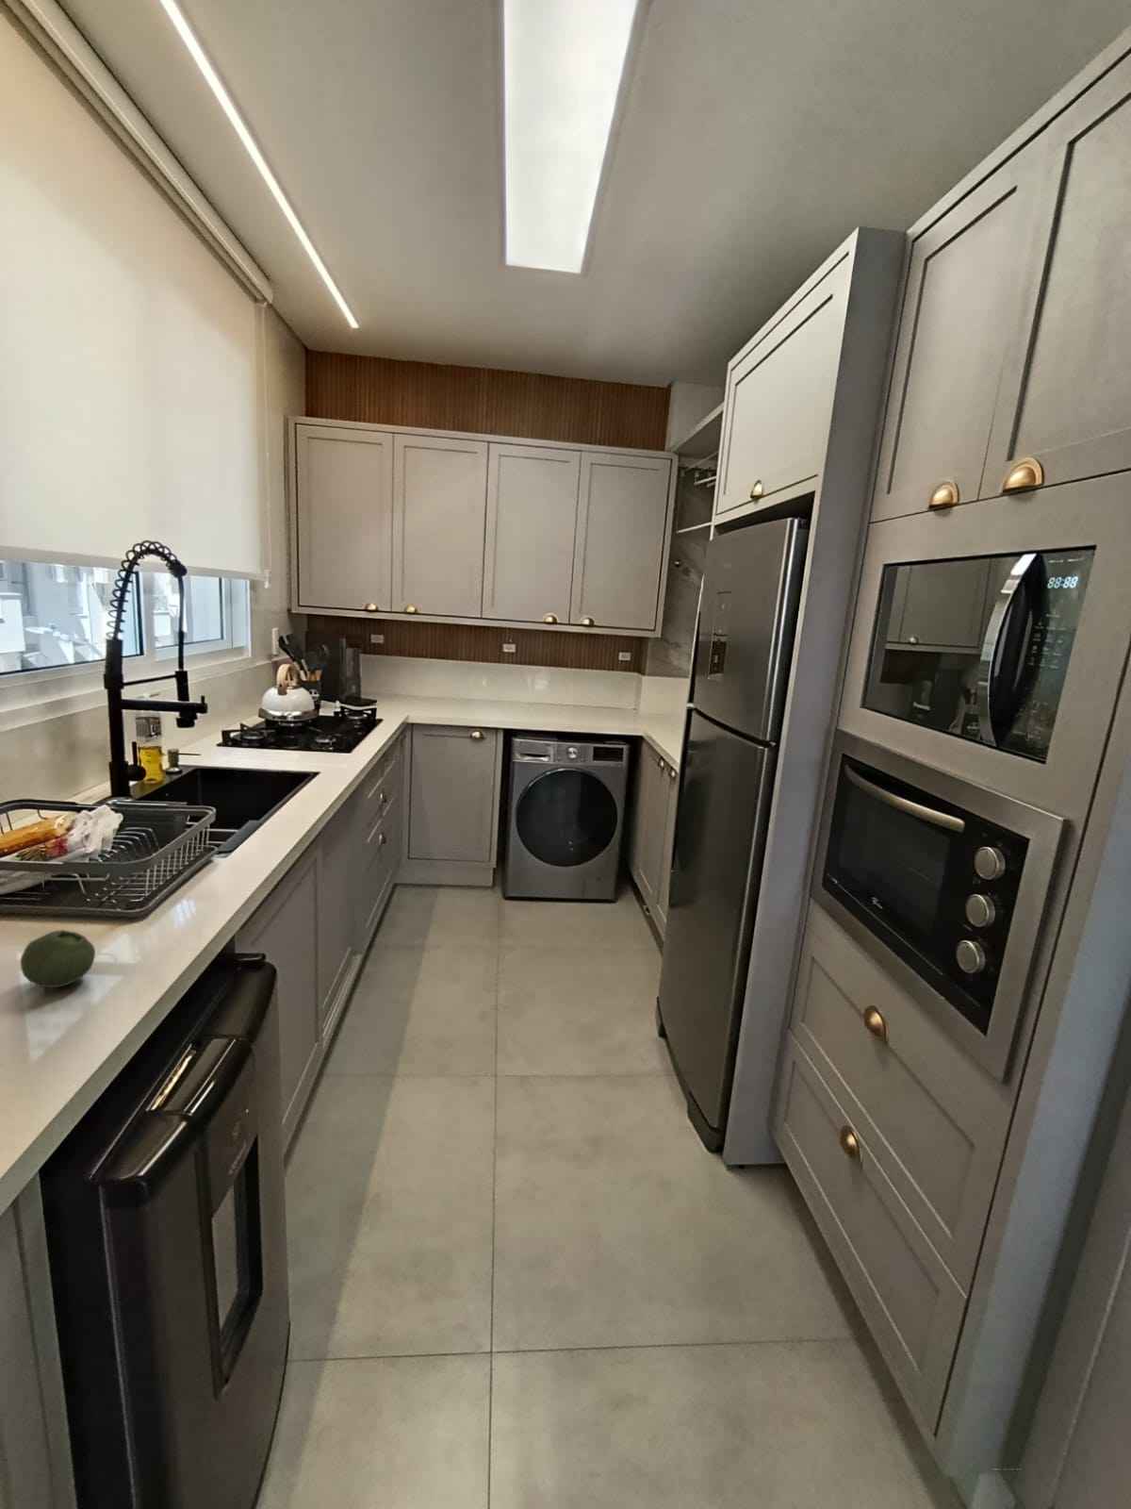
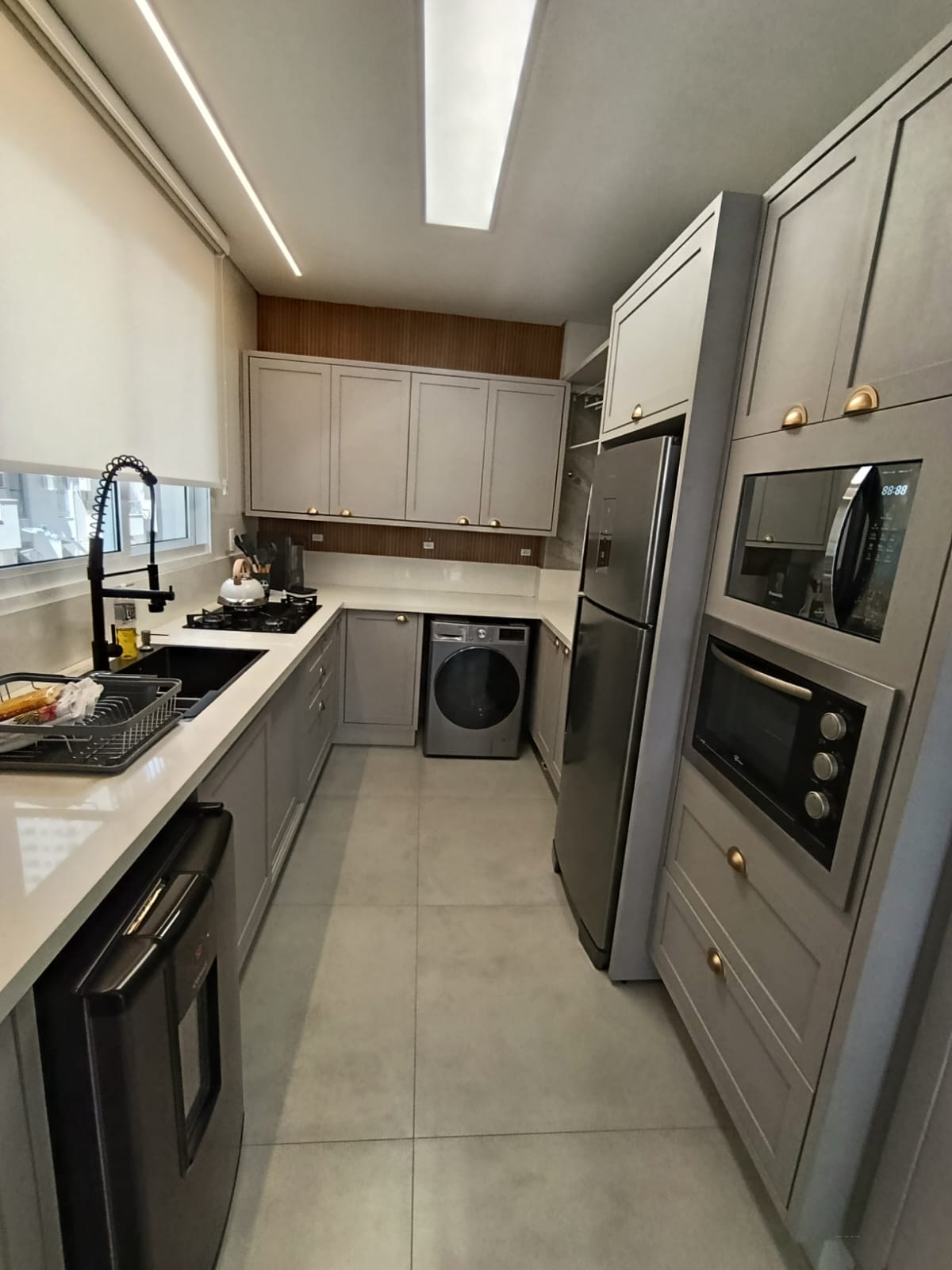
- fruit (57, 956)
